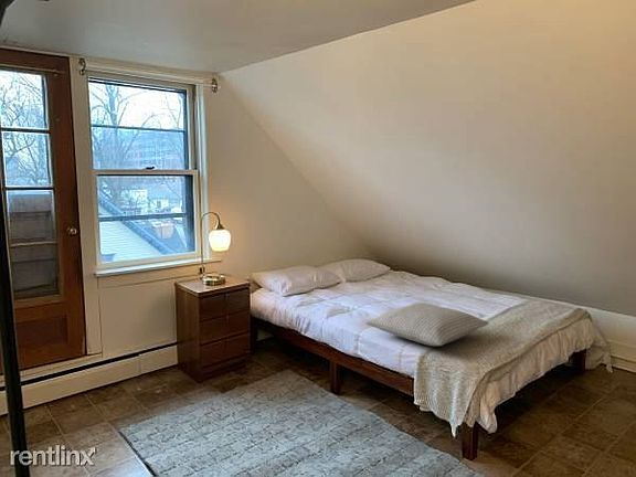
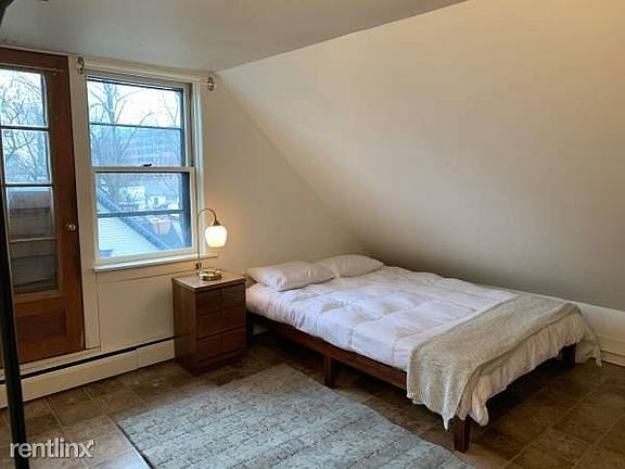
- pillow (426, 322)
